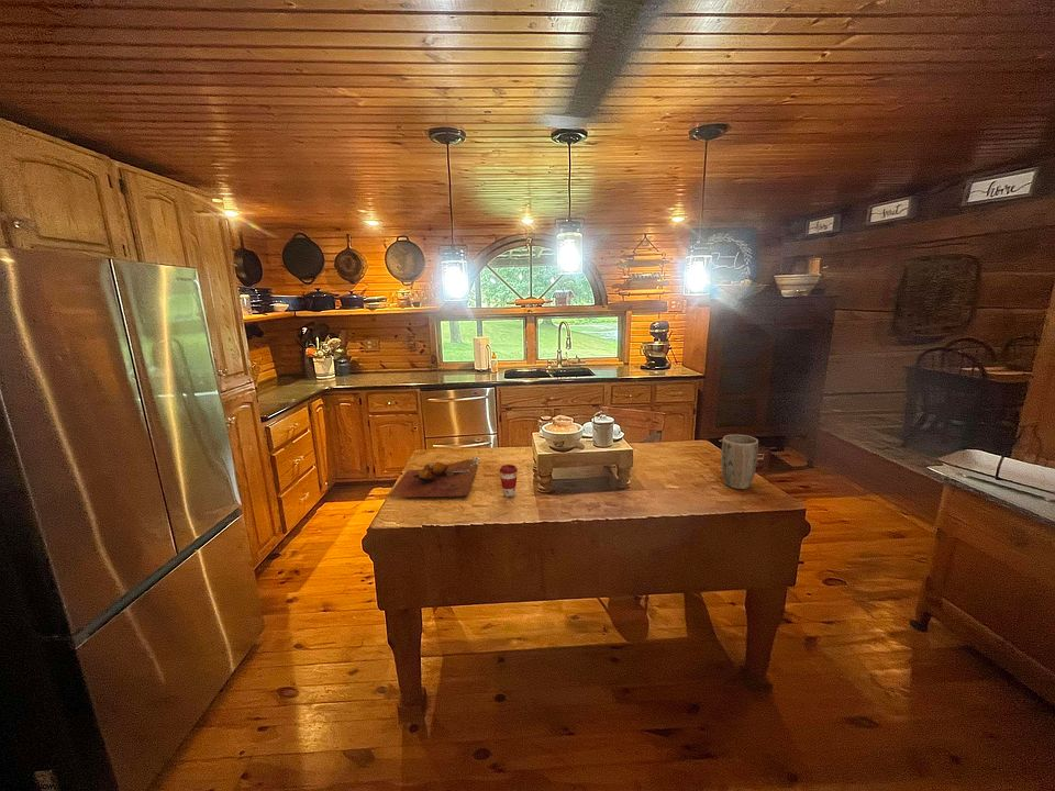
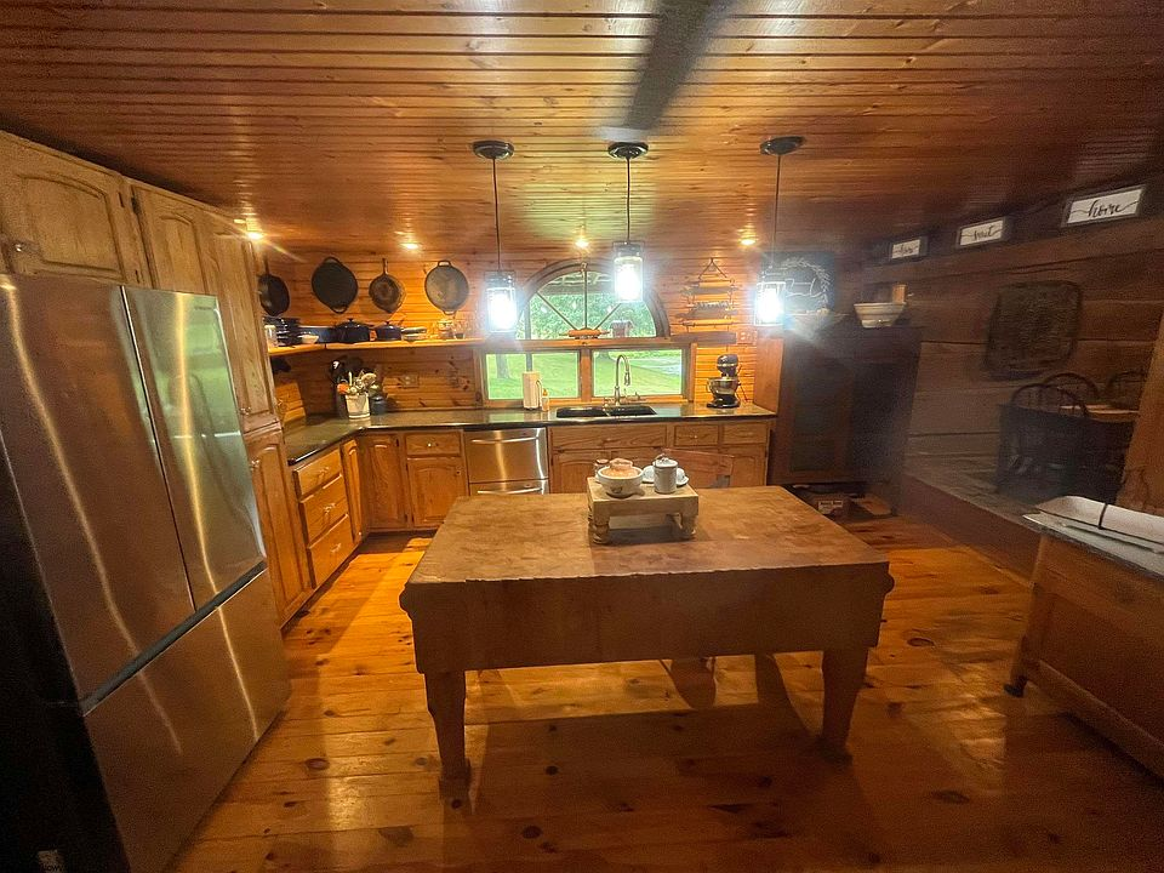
- plant pot (738, 461)
- coffee cup (509, 480)
- cutting board (438, 469)
